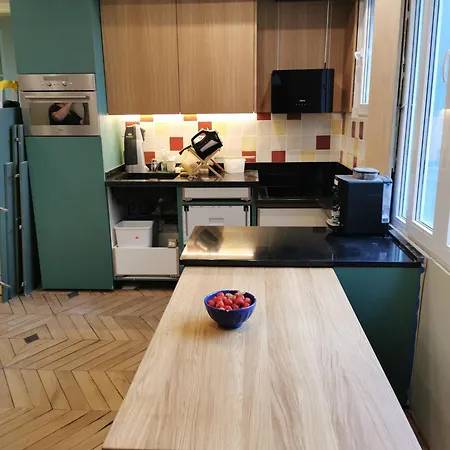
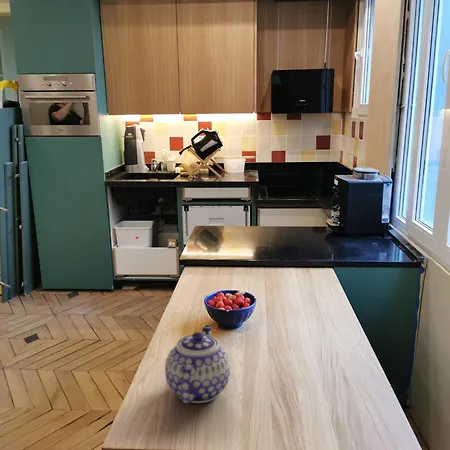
+ teapot (197, 362)
